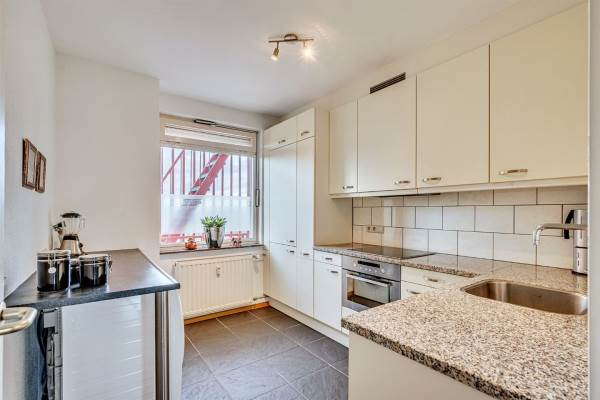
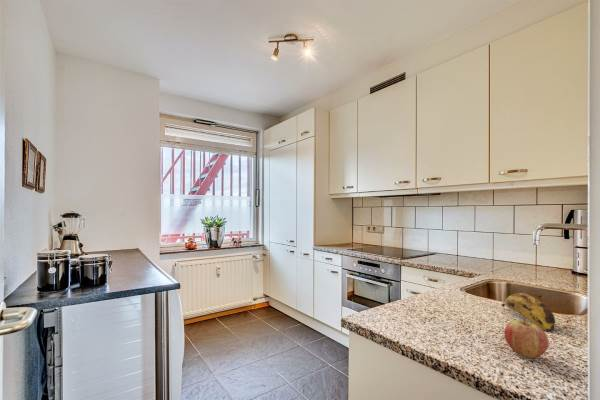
+ fruit (525, 337)
+ banana (523, 306)
